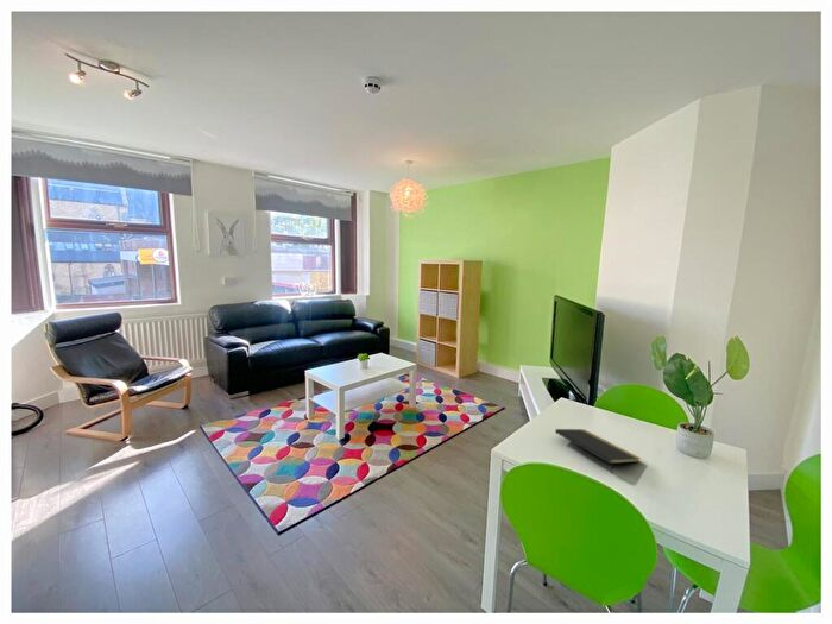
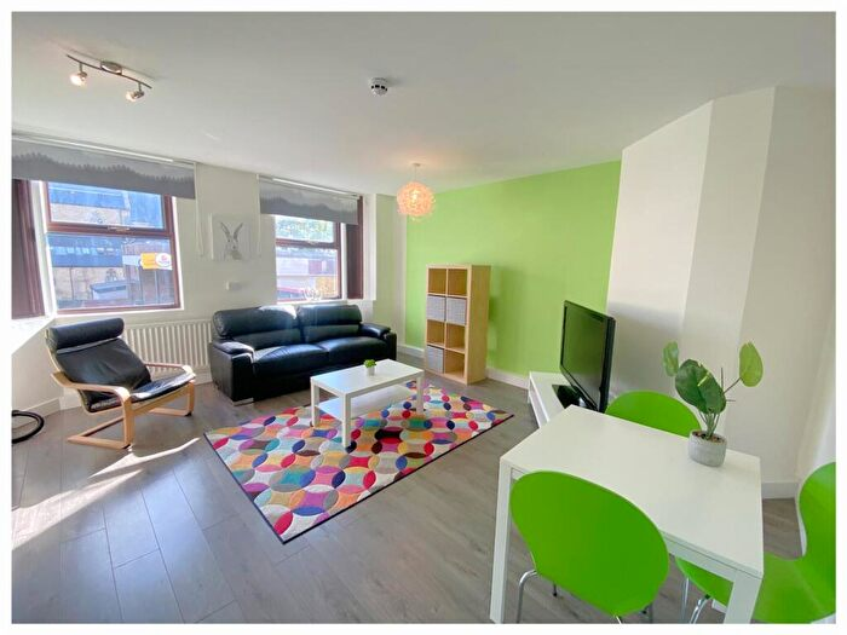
- notepad (595, 445)
